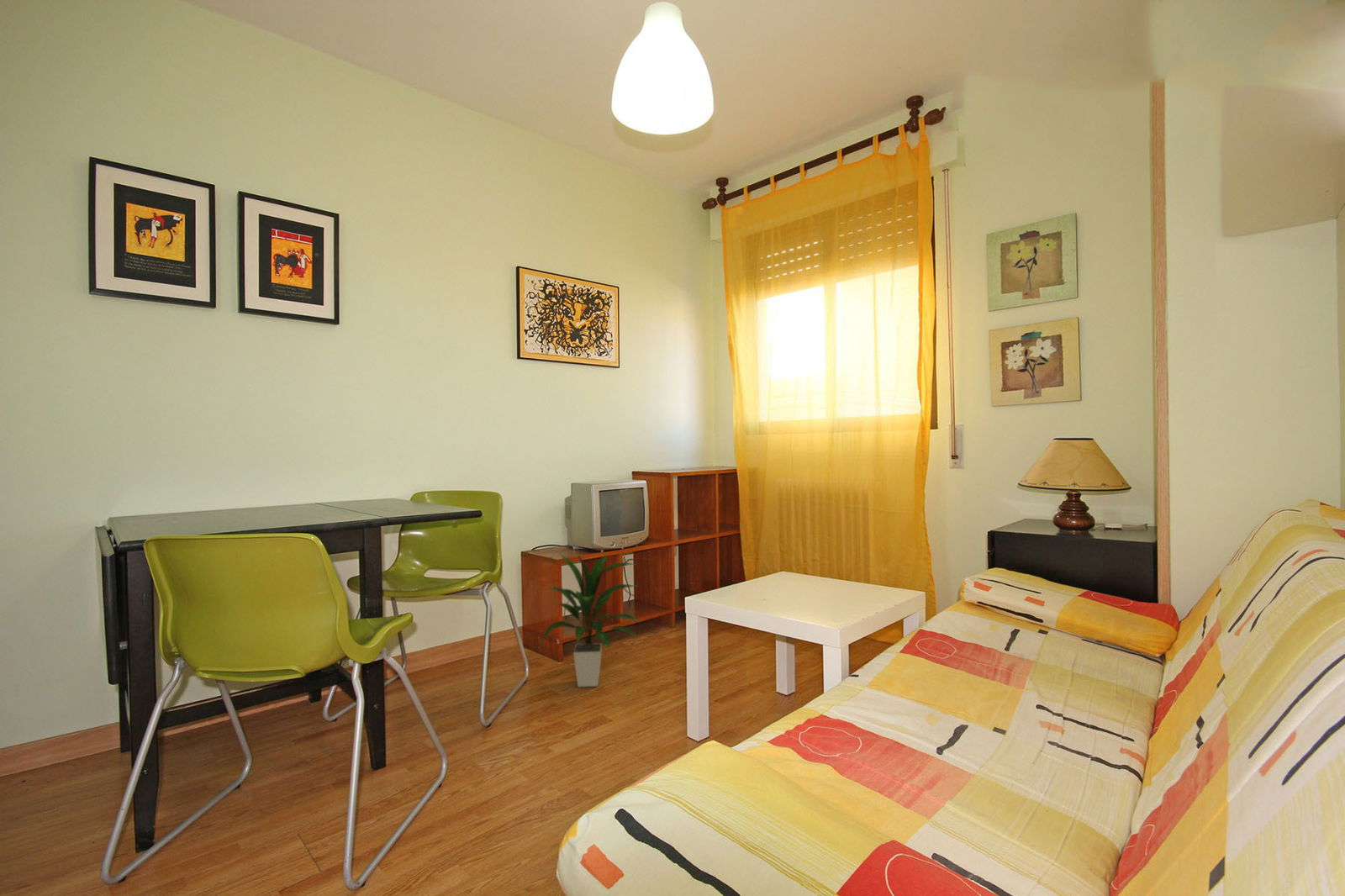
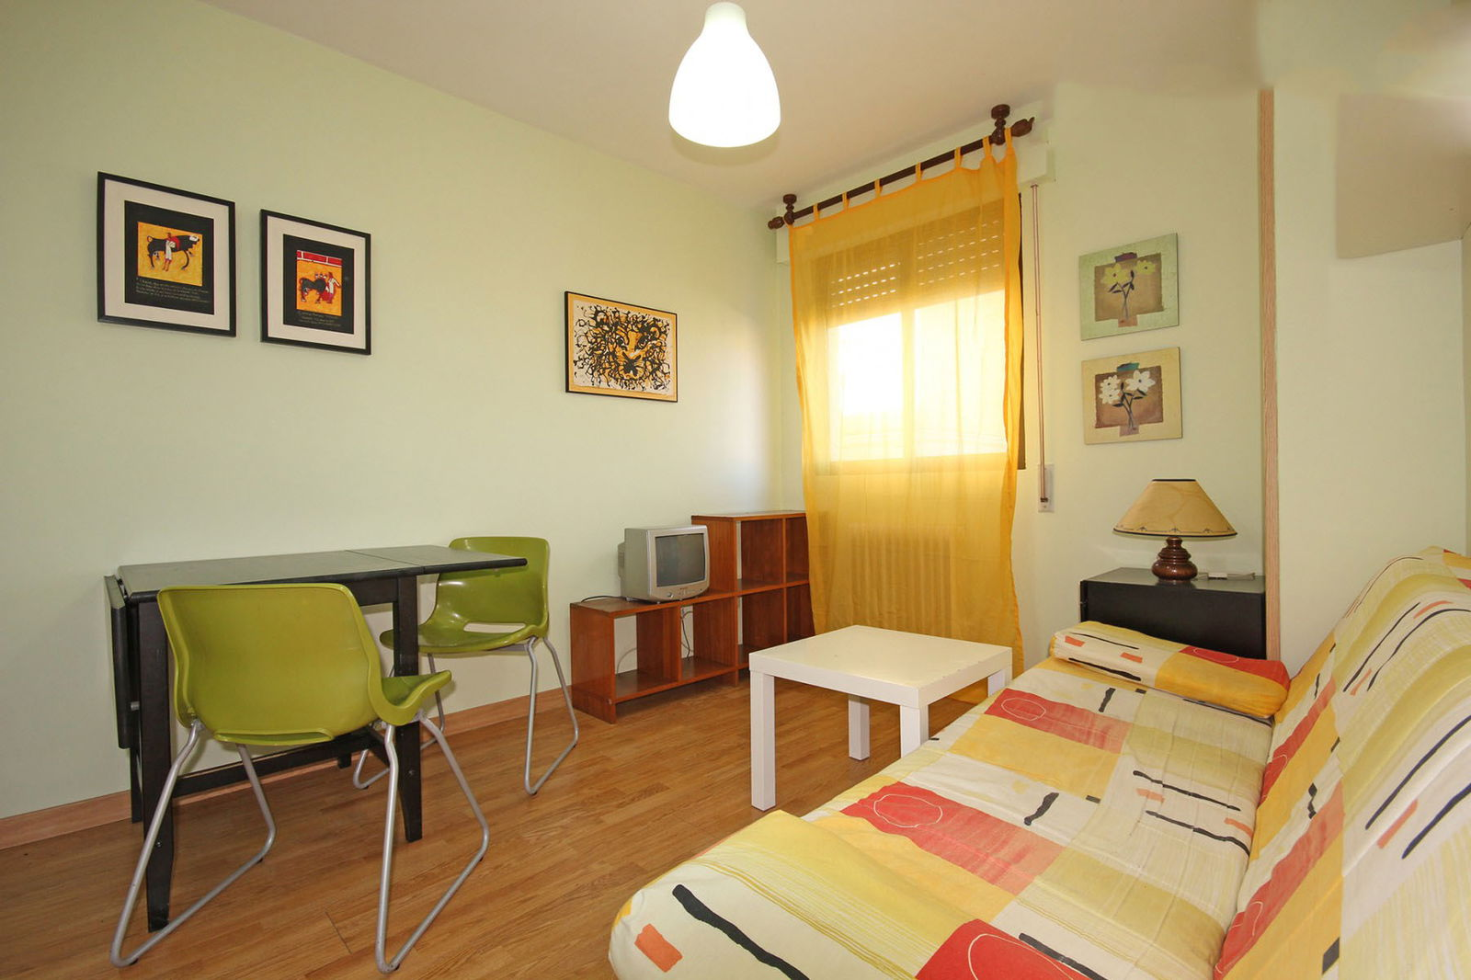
- indoor plant (590, 615)
